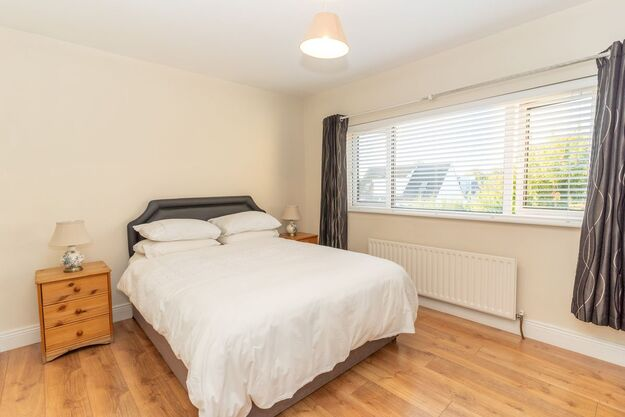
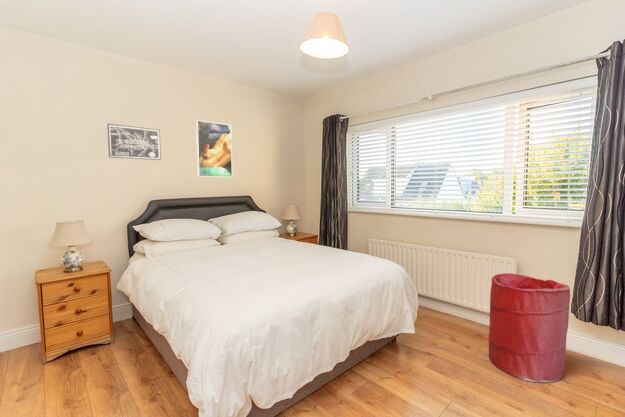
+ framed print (214, 150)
+ wall art (135, 142)
+ laundry hamper (526, 321)
